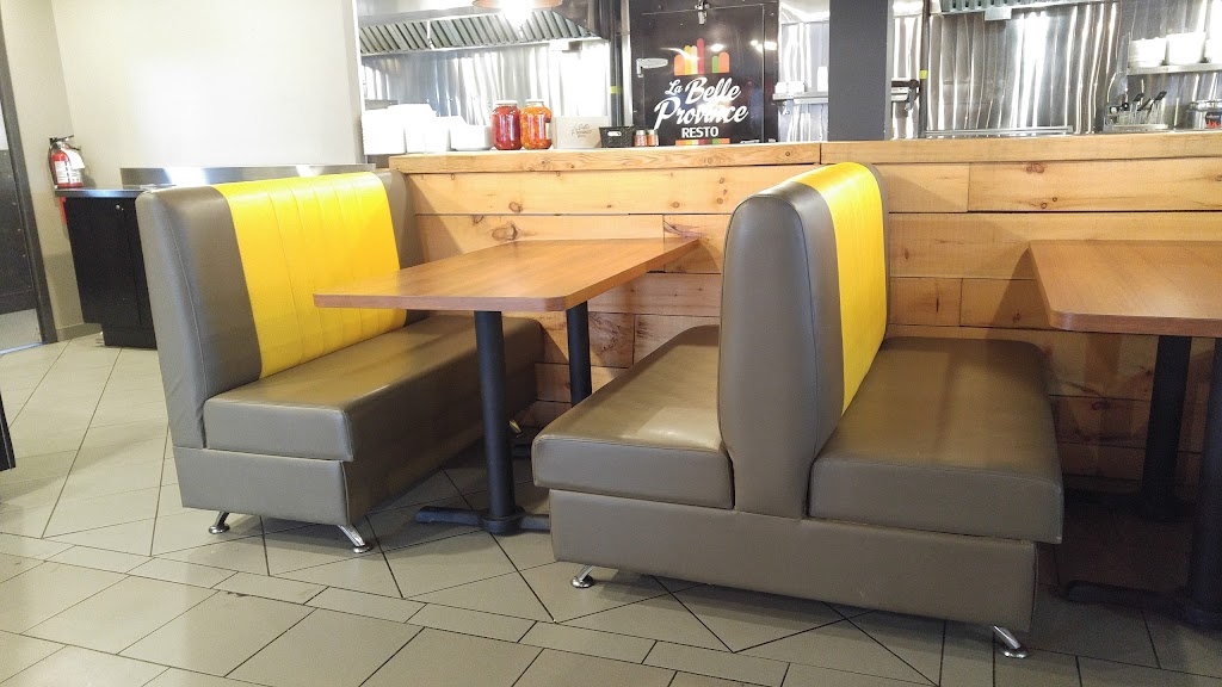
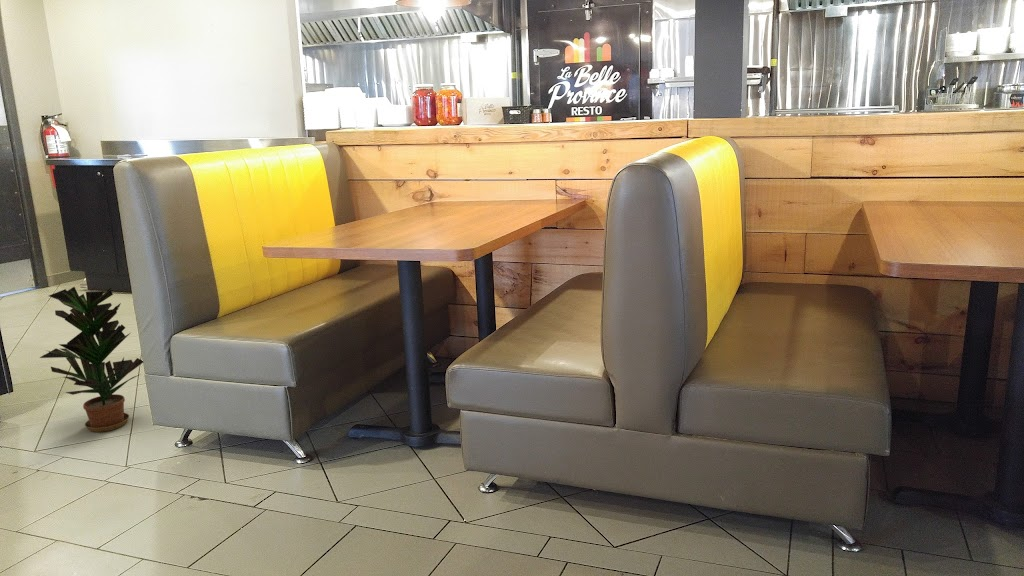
+ potted plant (87, 358)
